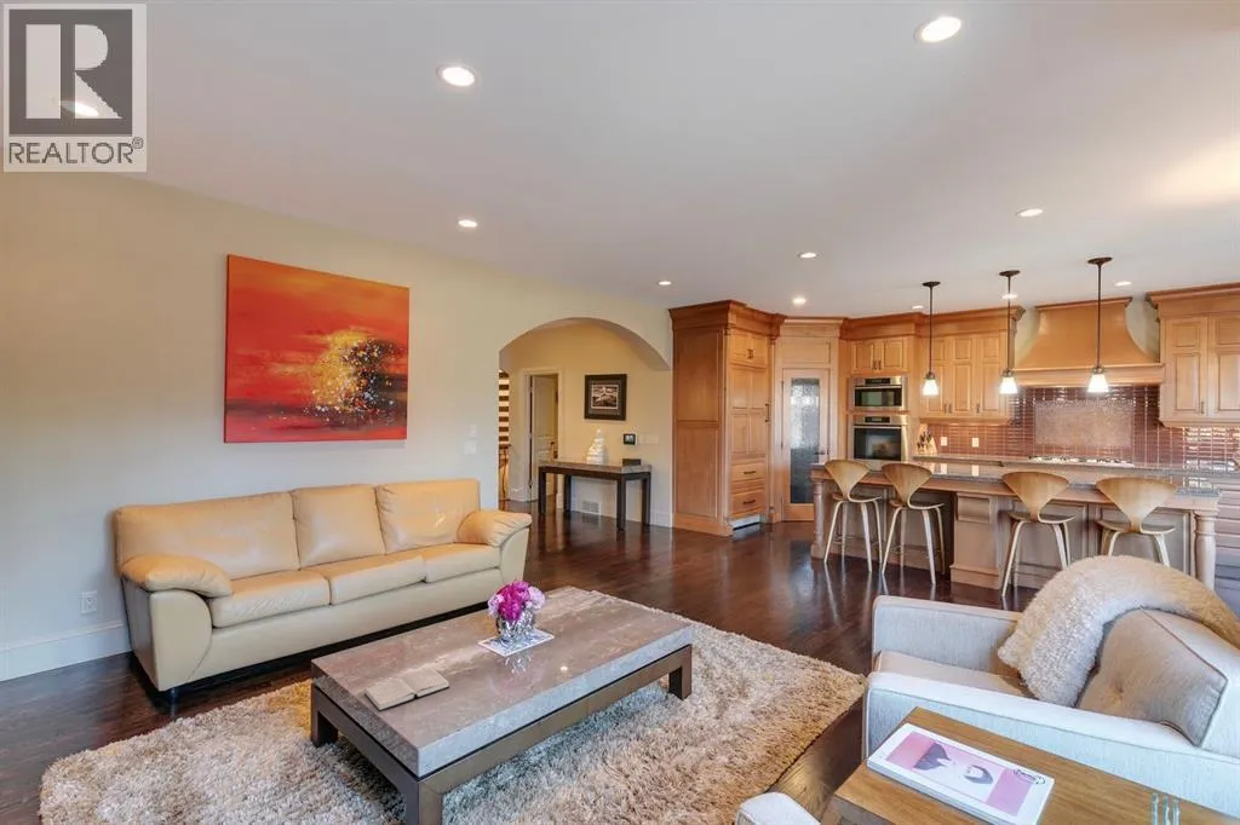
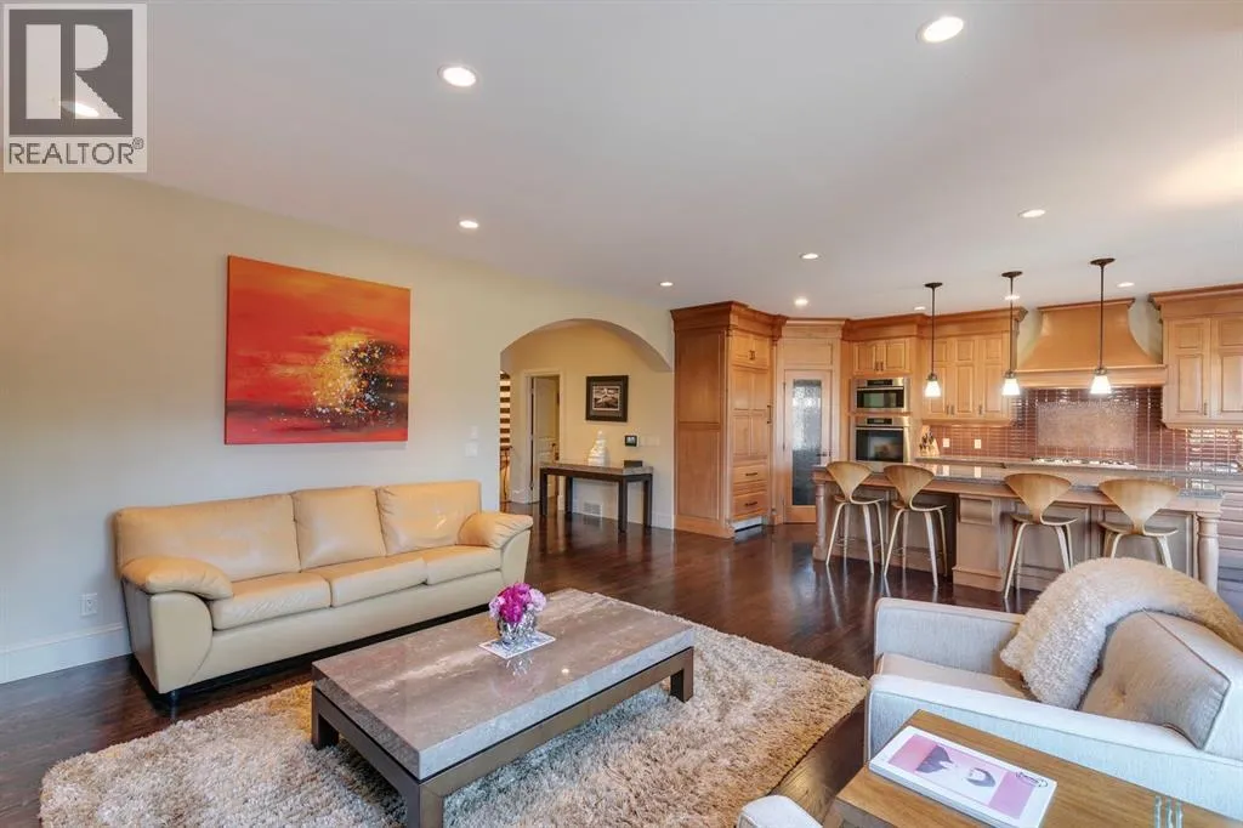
- hardback book (407, 687)
